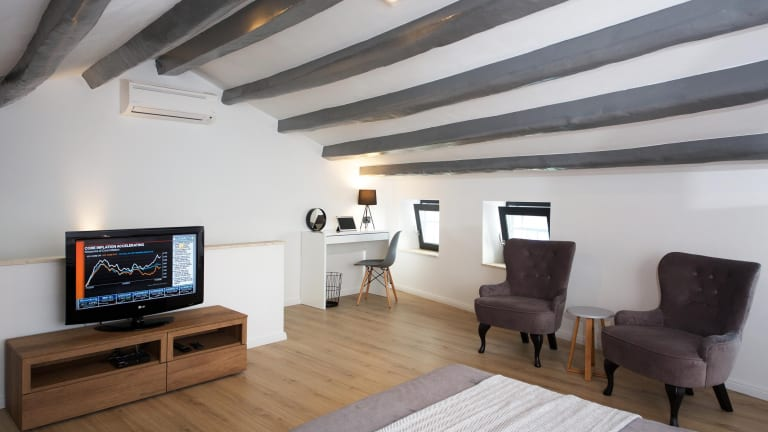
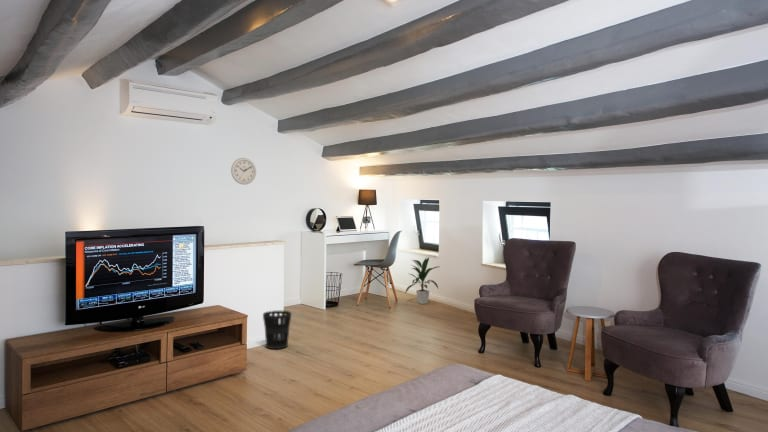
+ wastebasket (277, 329)
+ indoor plant (421, 279)
+ wall clock (244, 171)
